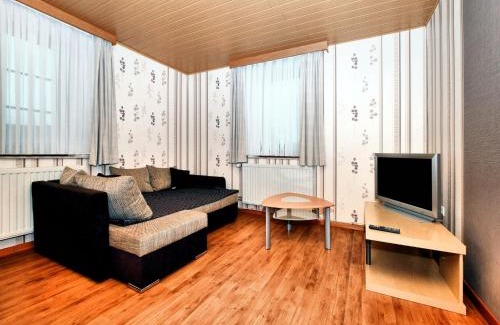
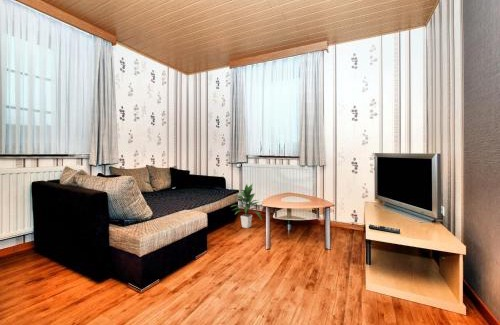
+ indoor plant (247, 205)
